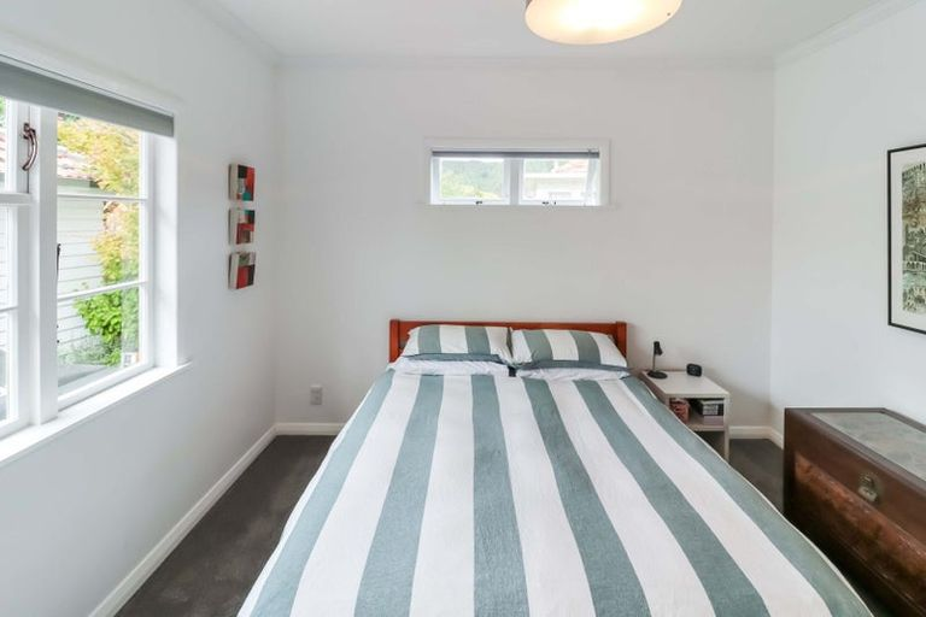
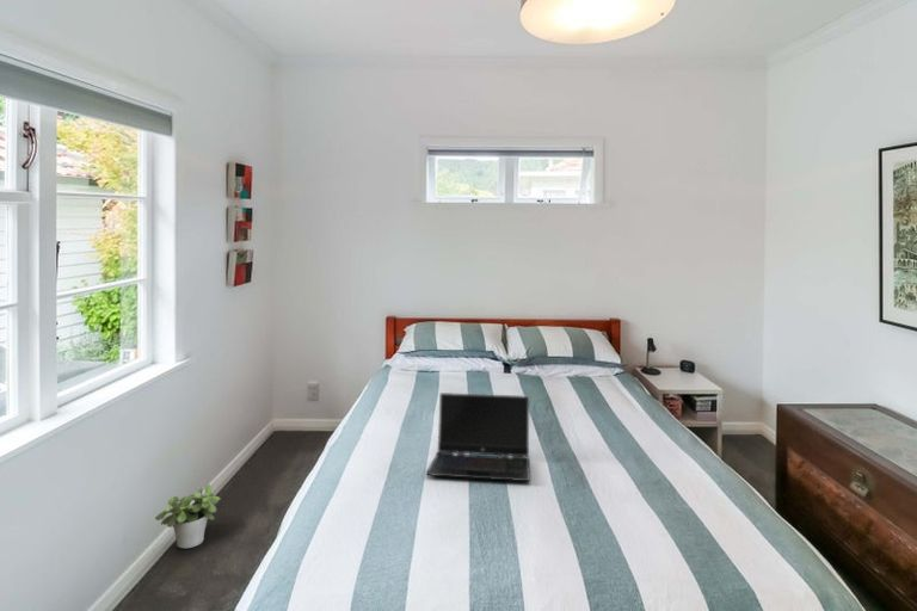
+ potted plant (191, 518)
+ laptop computer (480, 434)
